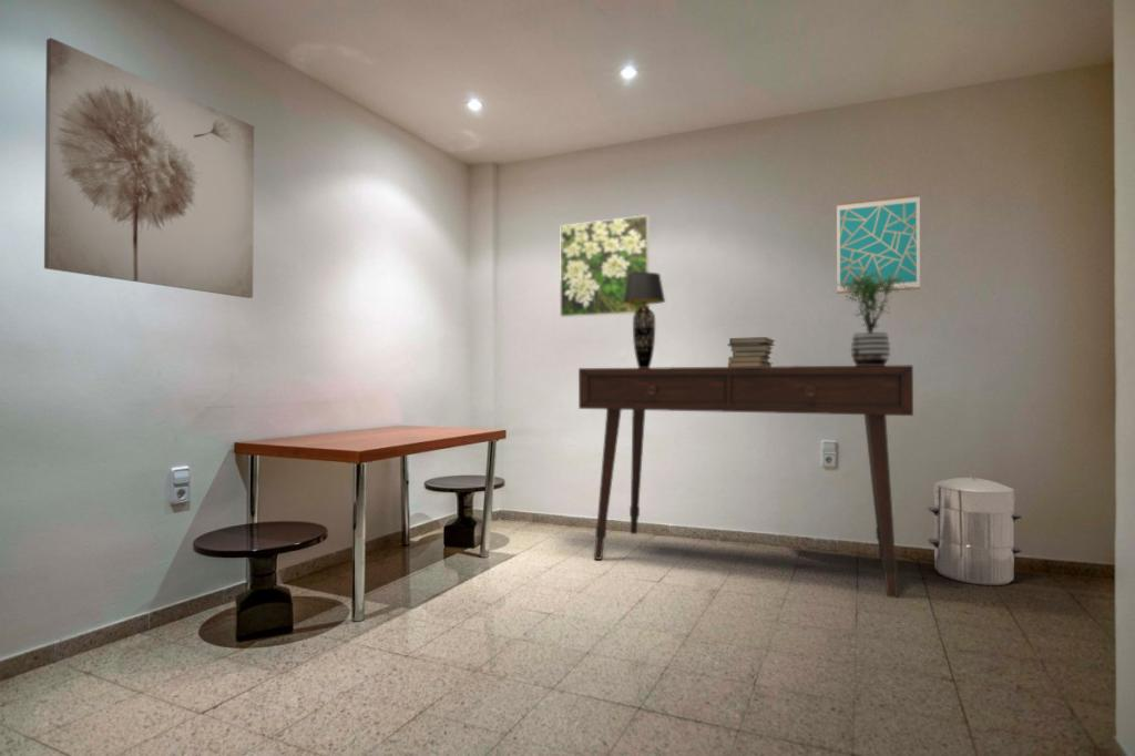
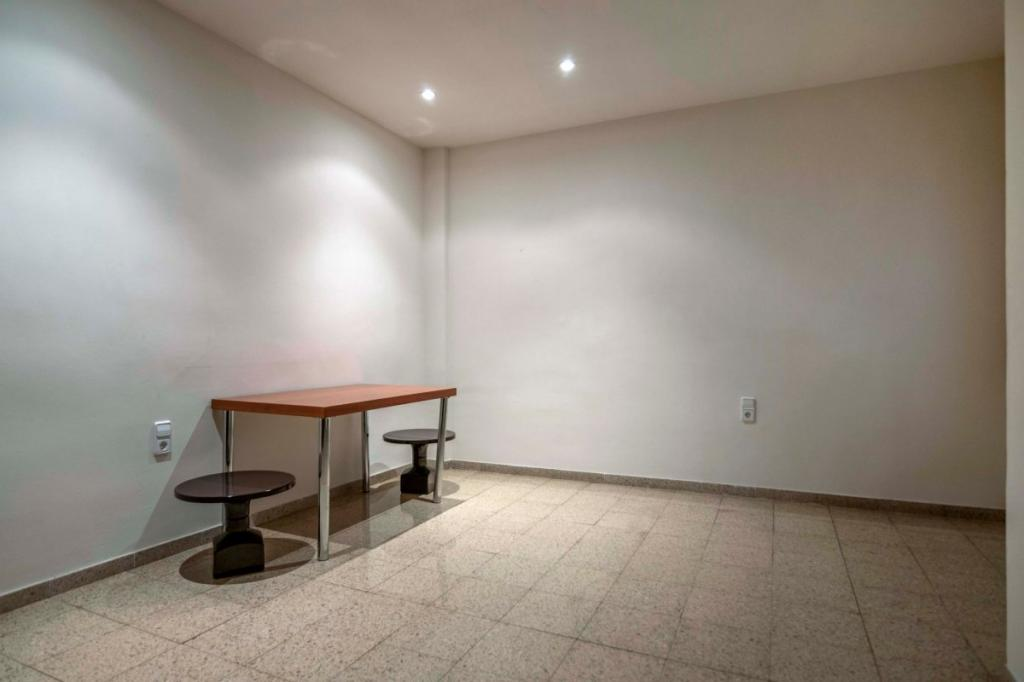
- wall art (164, 186)
- wall art (877, 244)
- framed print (603, 267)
- table lamp (644, 320)
- waste bin (972, 524)
- desk (739, 411)
- book stack (751, 353)
- potted plant (870, 317)
